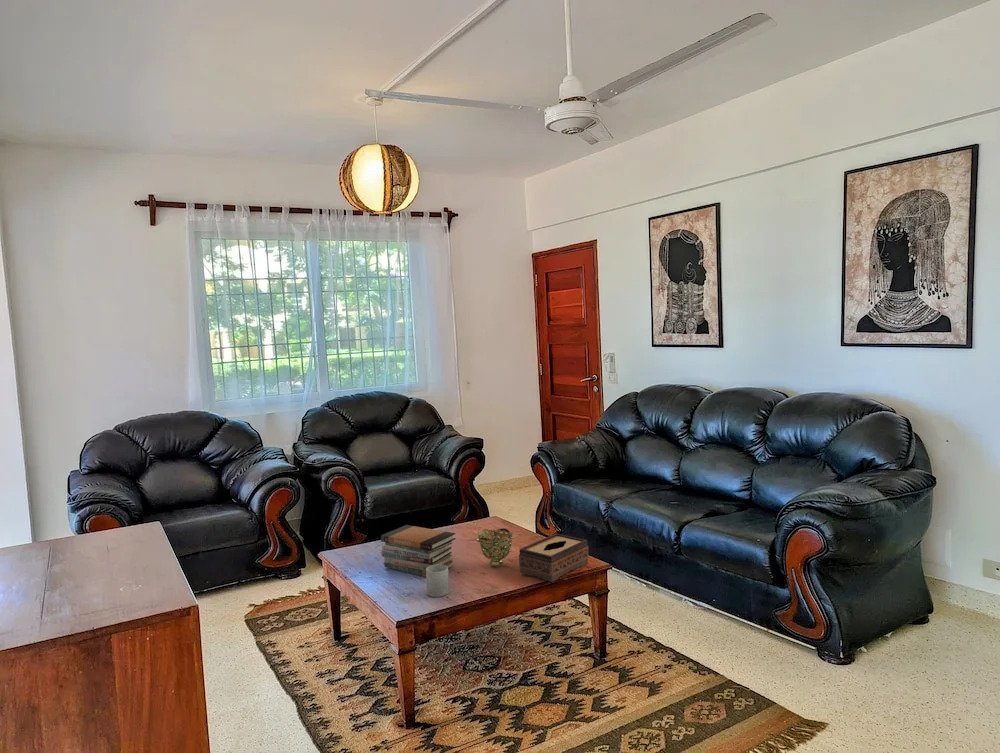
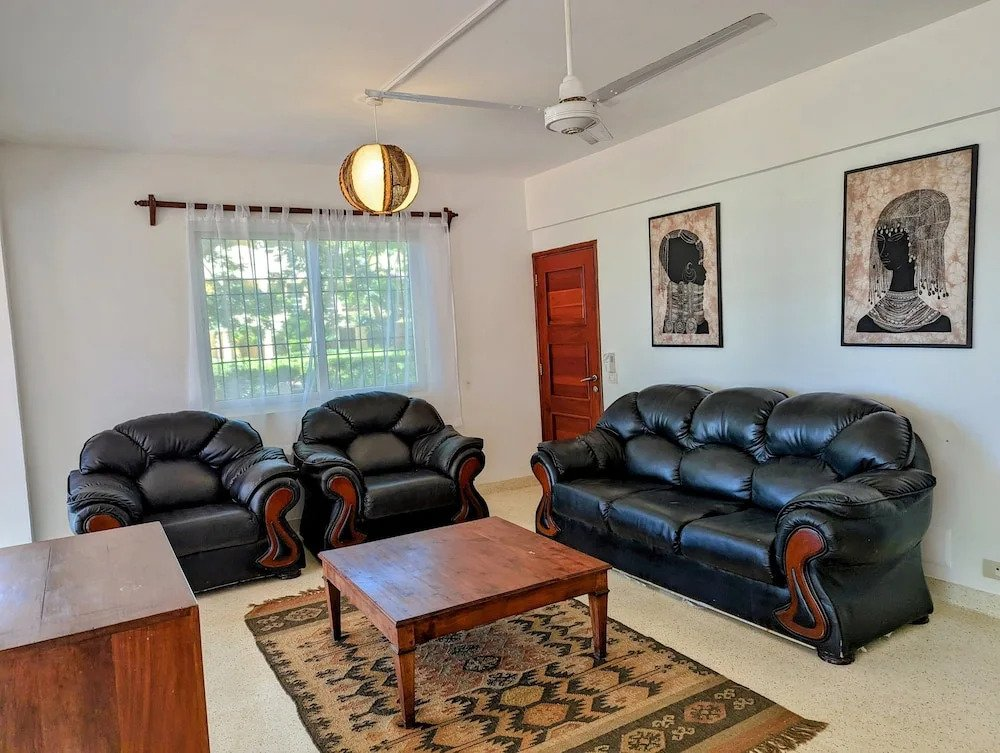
- book stack (417, 550)
- decorative bowl (495, 548)
- tissue box (554, 556)
- mug (439, 578)
